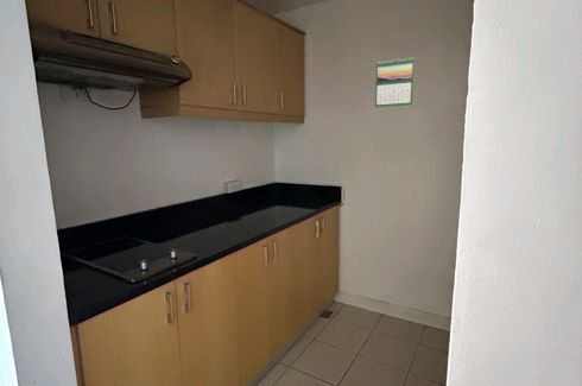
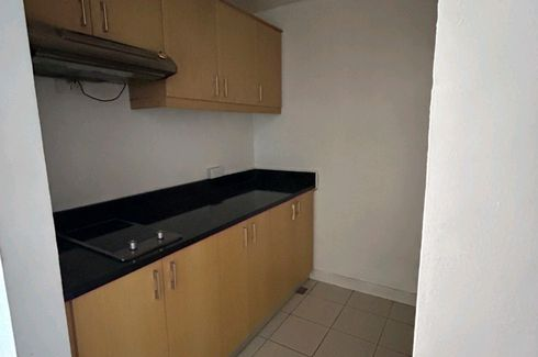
- calendar (393, 82)
